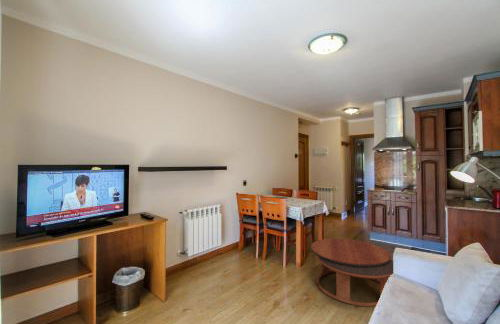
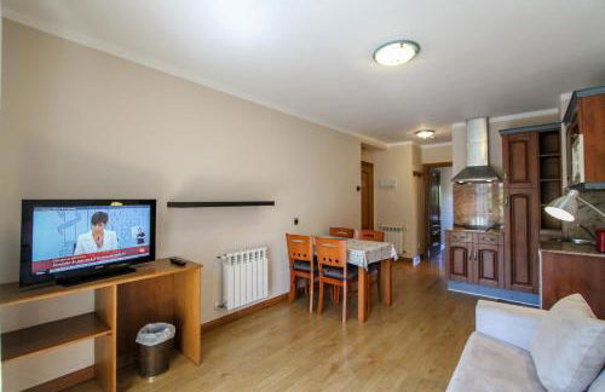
- coffee table (351, 268)
